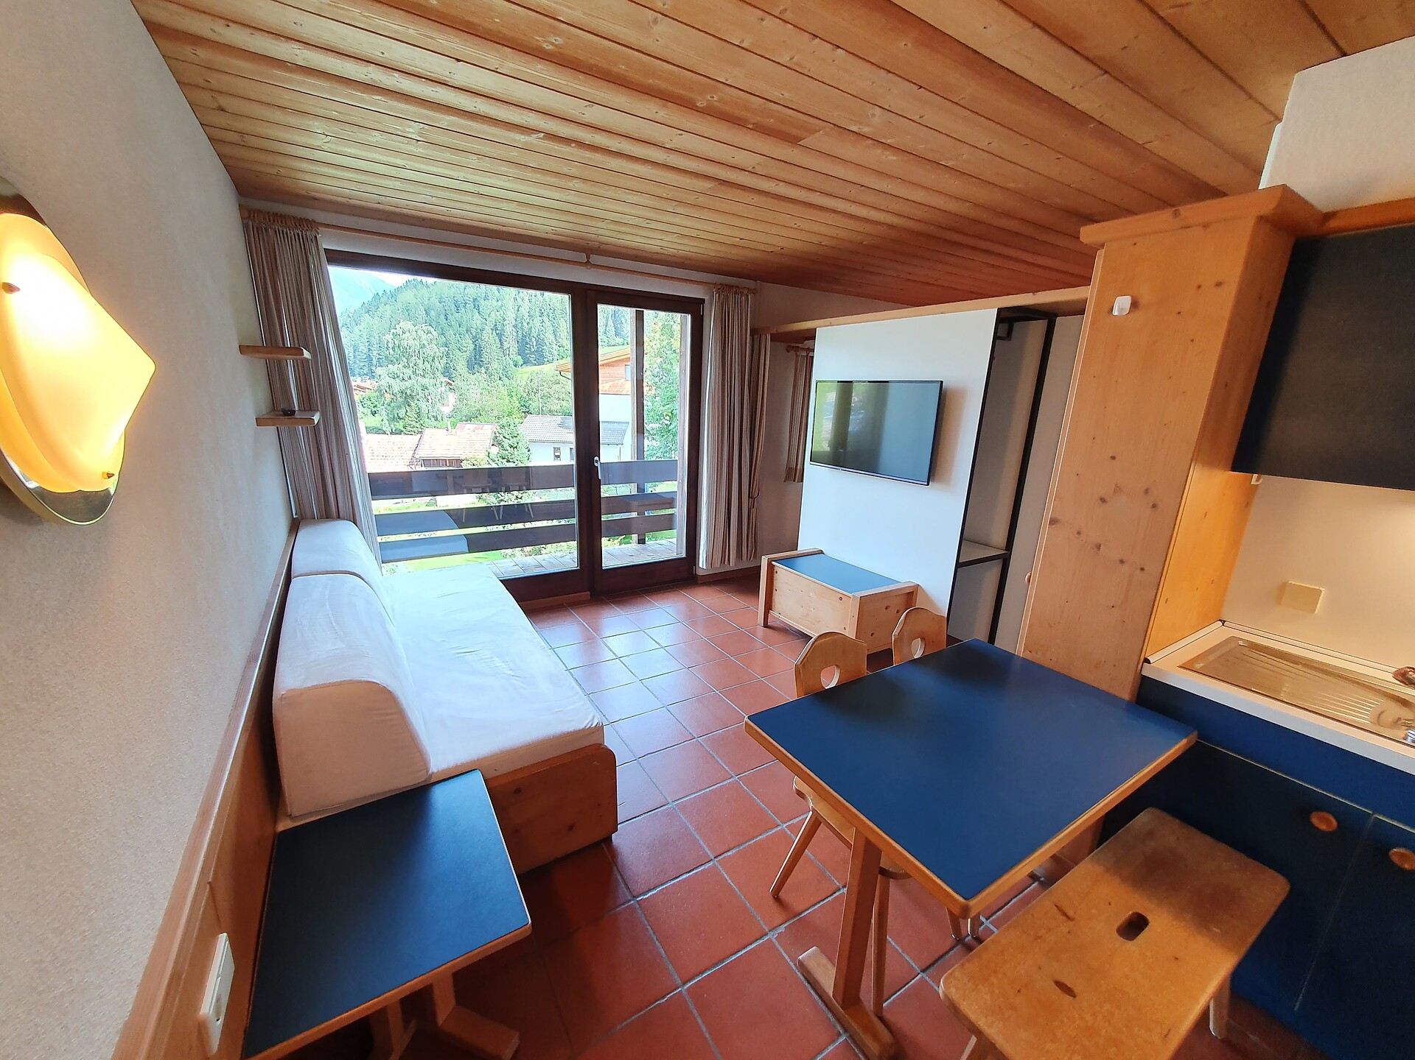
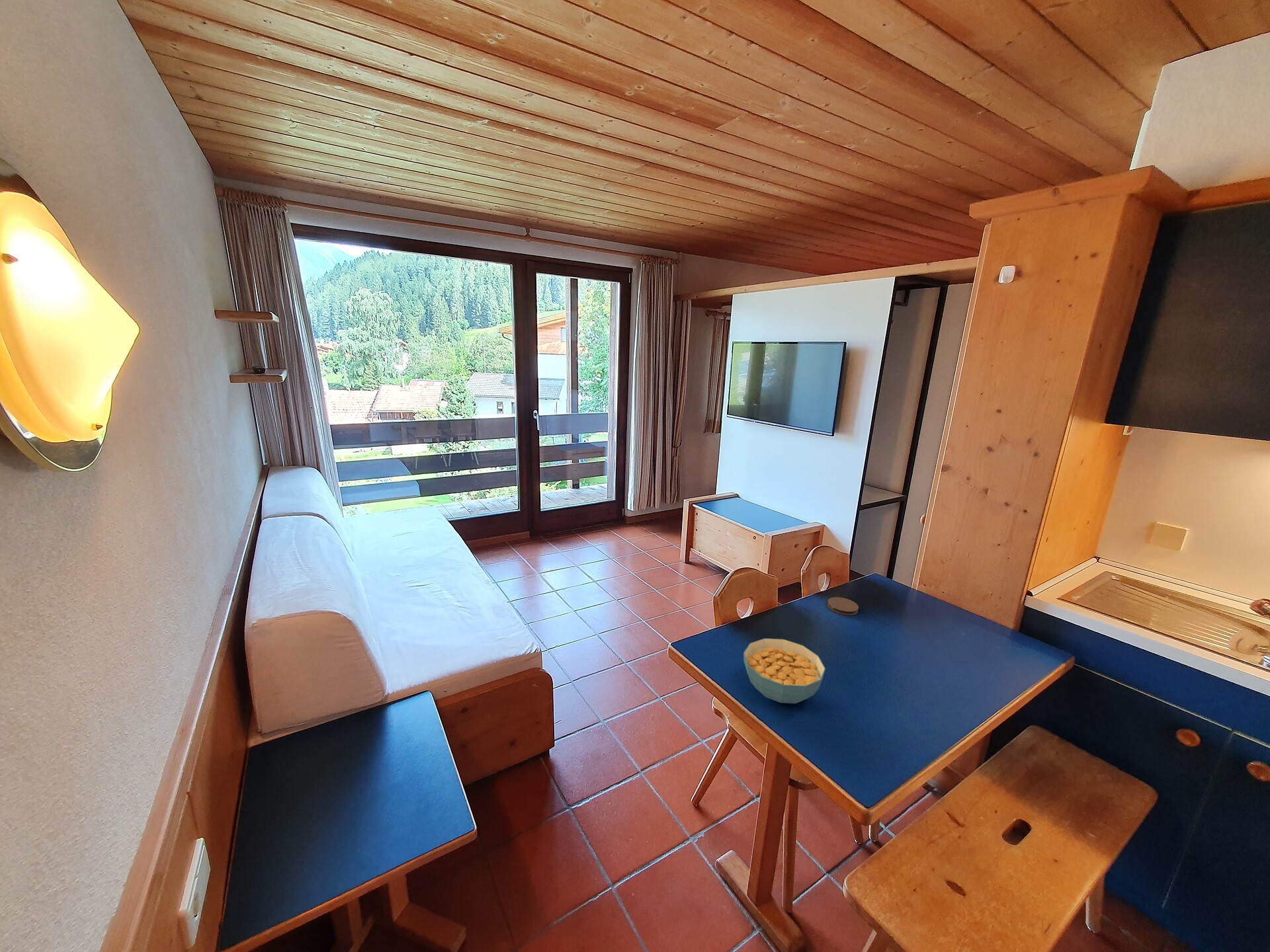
+ cereal bowl (781, 677)
+ coaster (843, 606)
